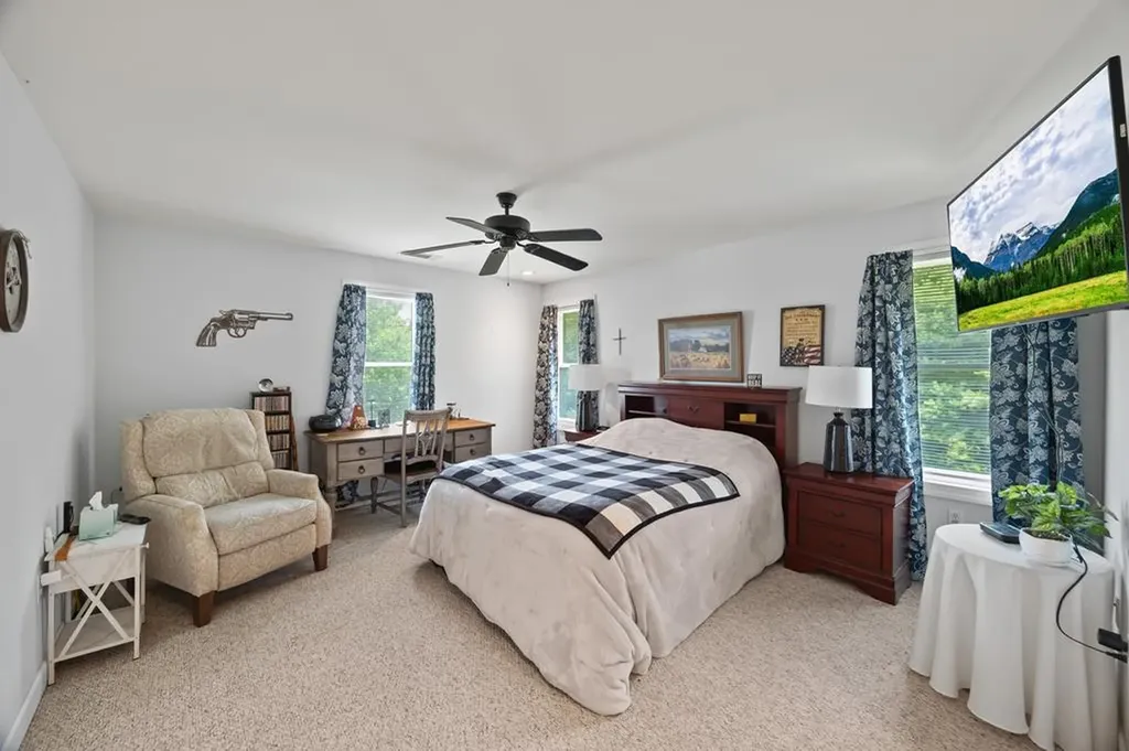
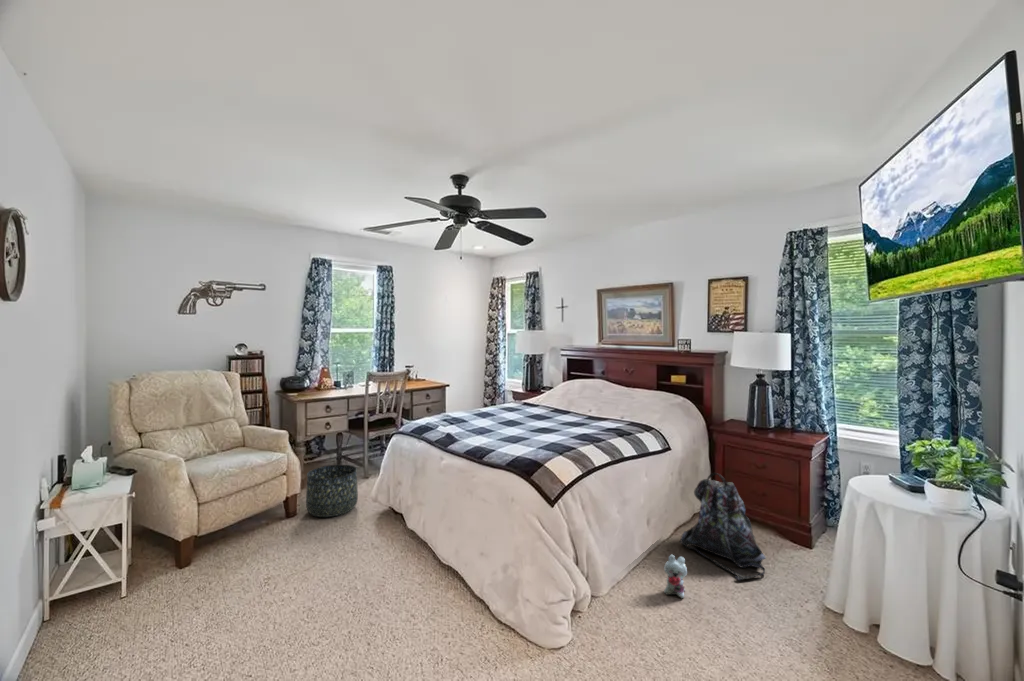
+ plush toy (675, 574)
+ basket (332, 490)
+ backpack (720, 515)
